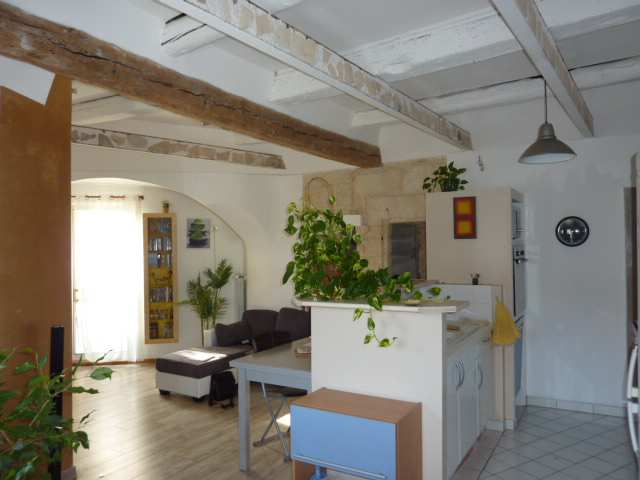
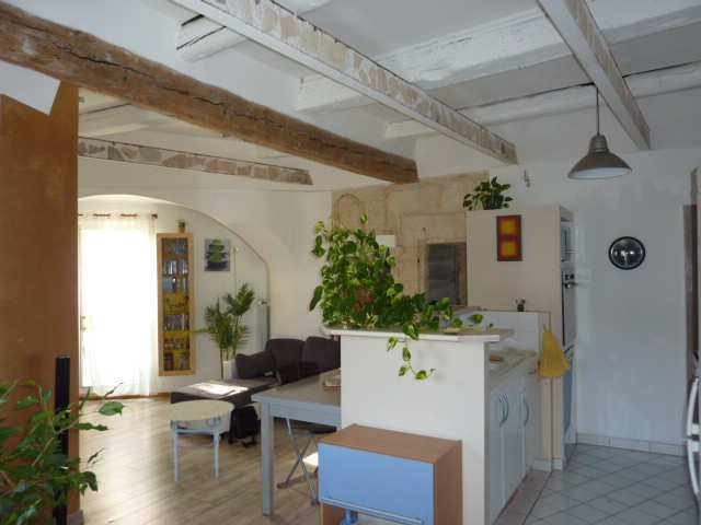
+ side table (196, 446)
